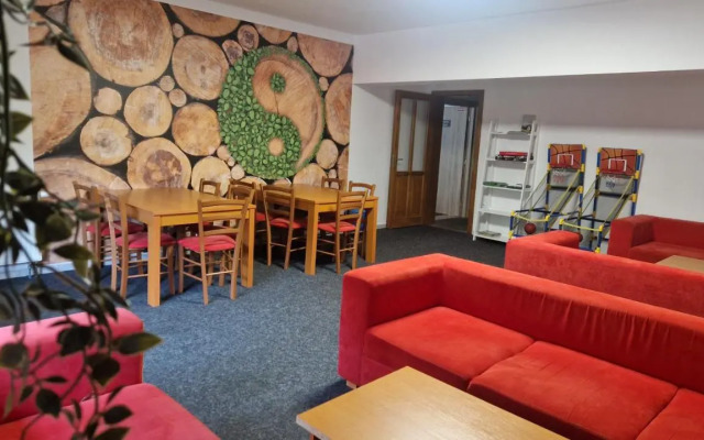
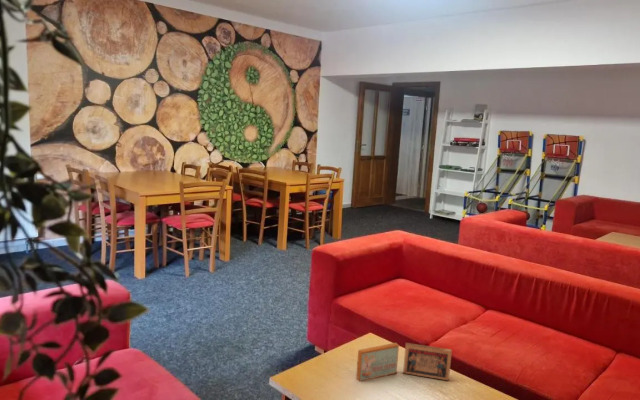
+ board game (404, 361)
